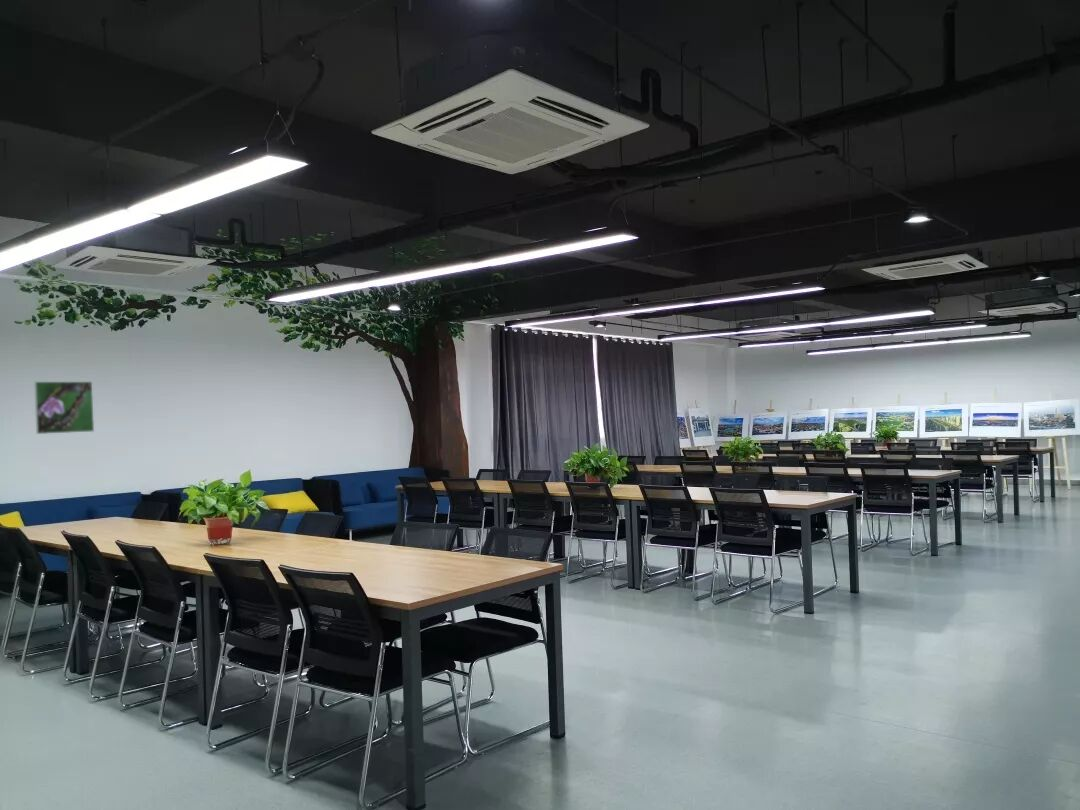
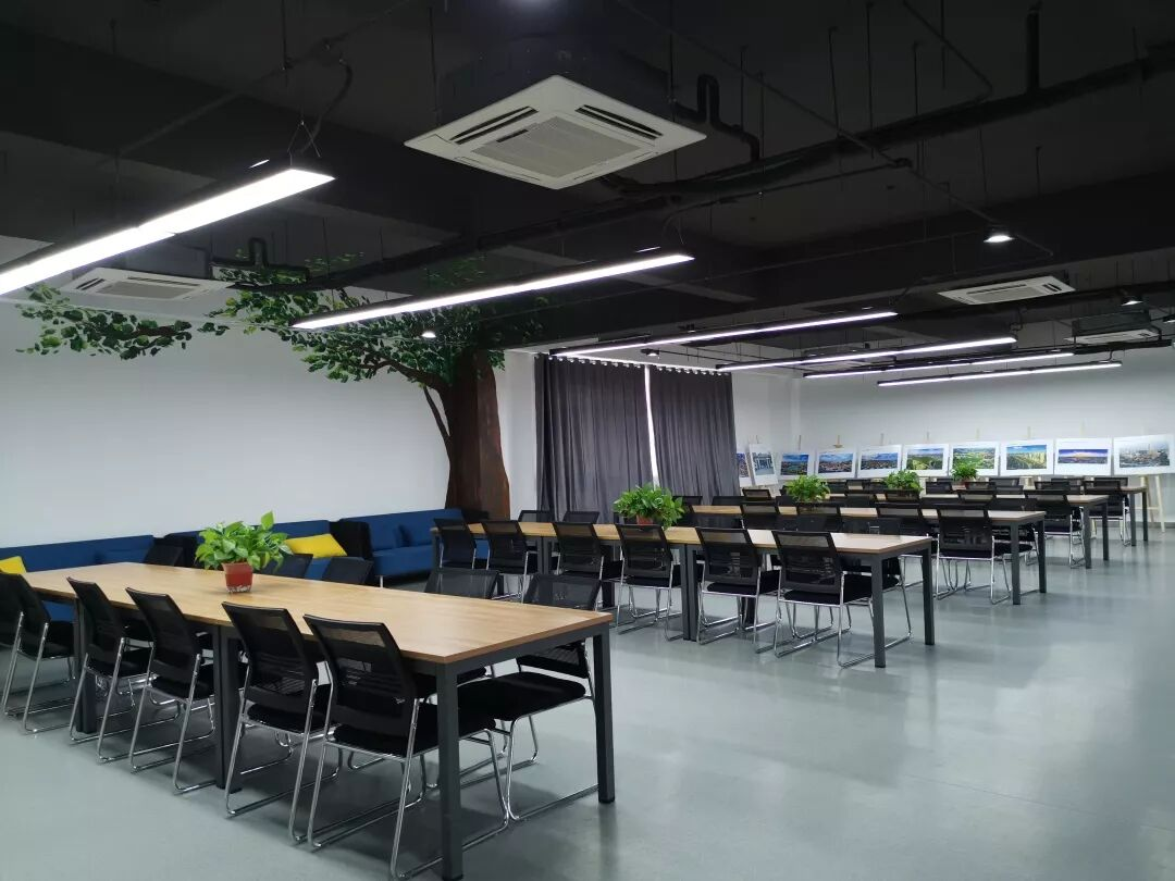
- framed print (64, 407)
